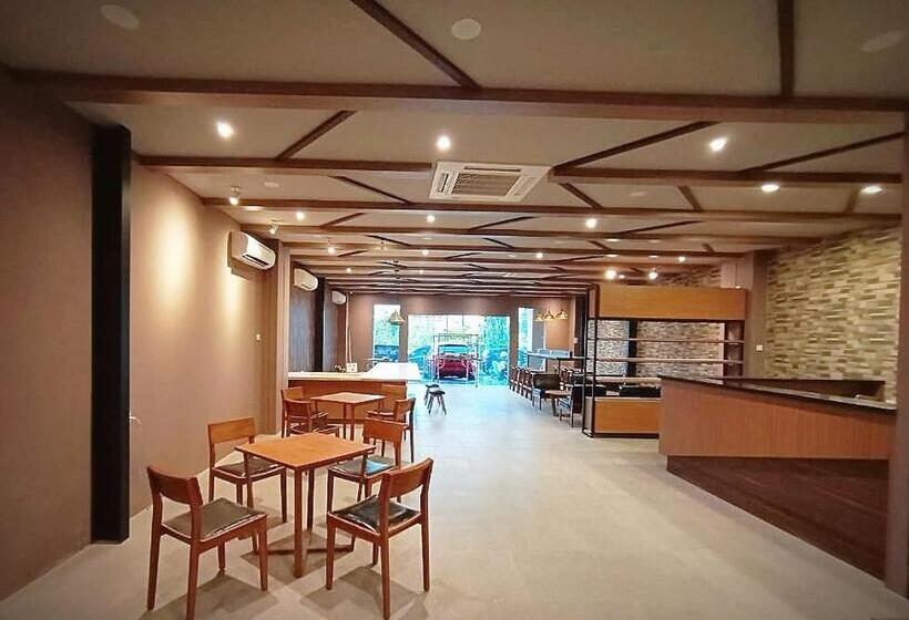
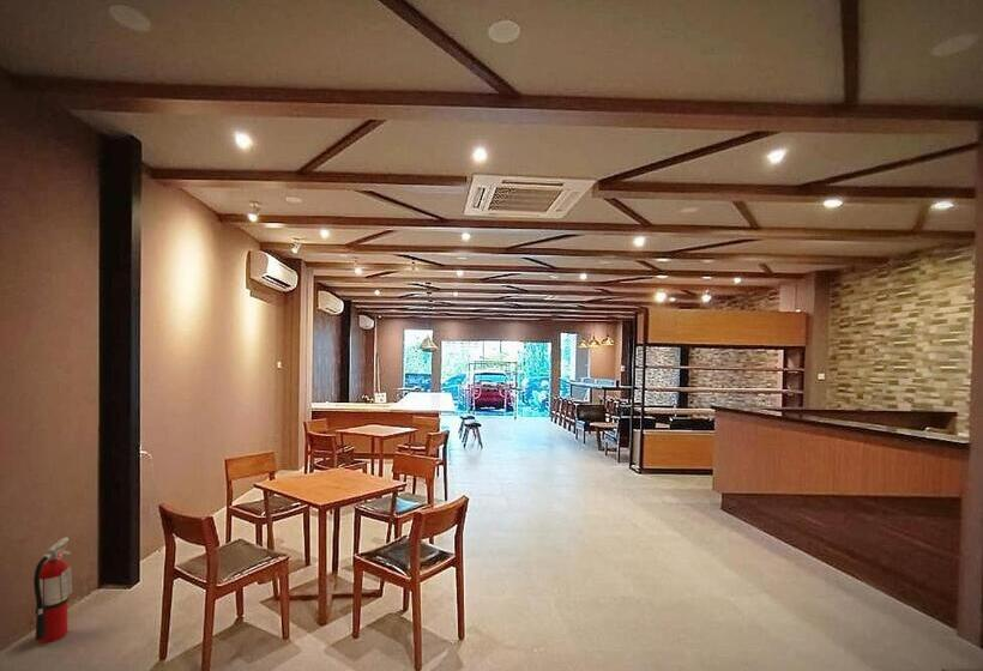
+ fire extinguisher (52, 588)
